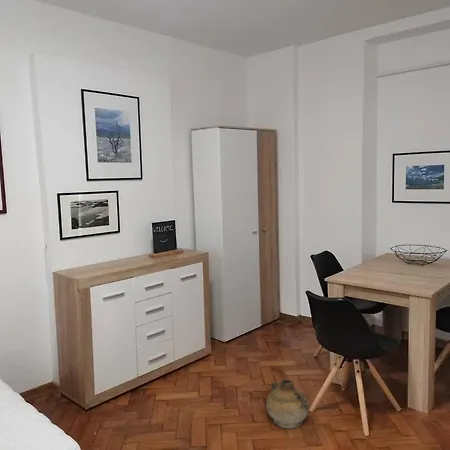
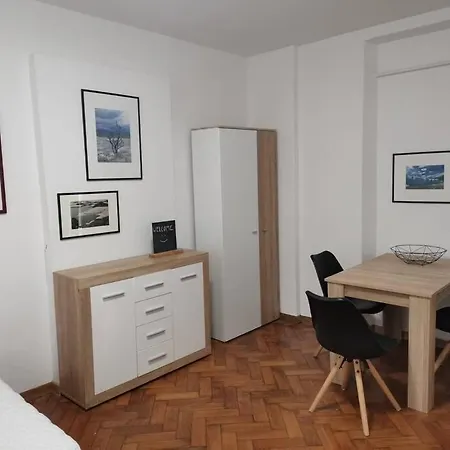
- ceramic jug (287, 400)
